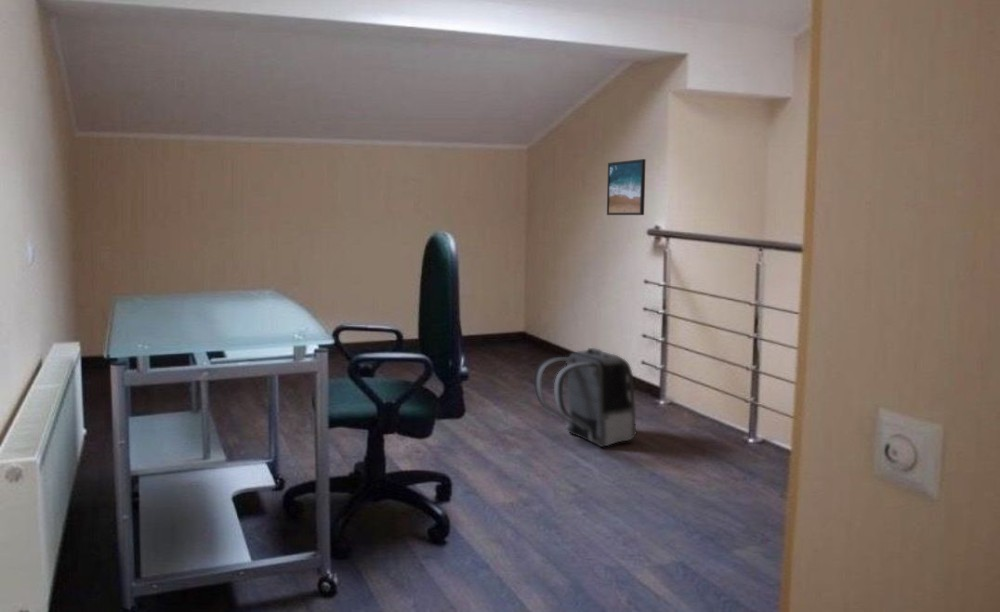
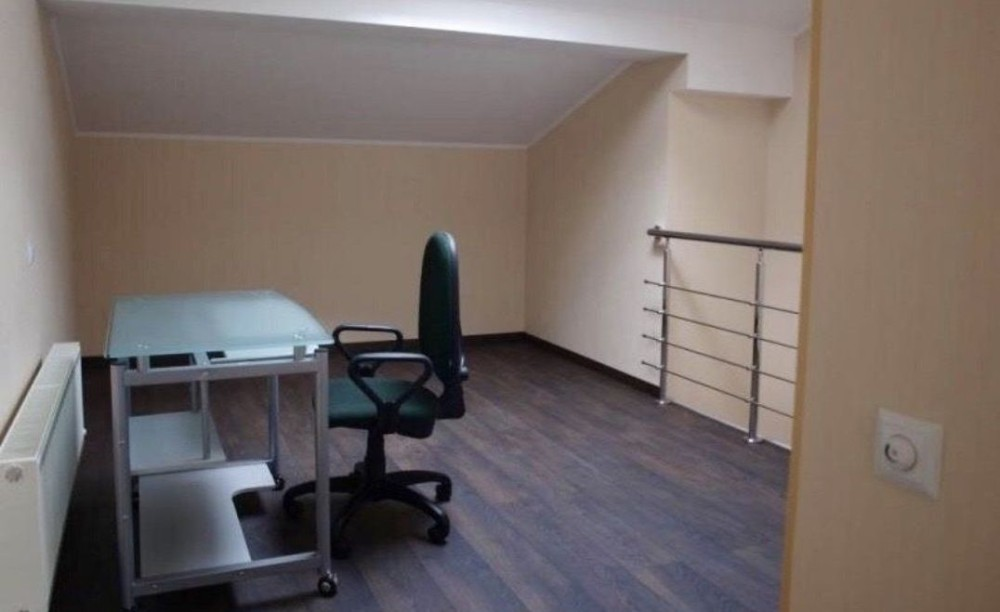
- backpack (586, 394)
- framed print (625, 188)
